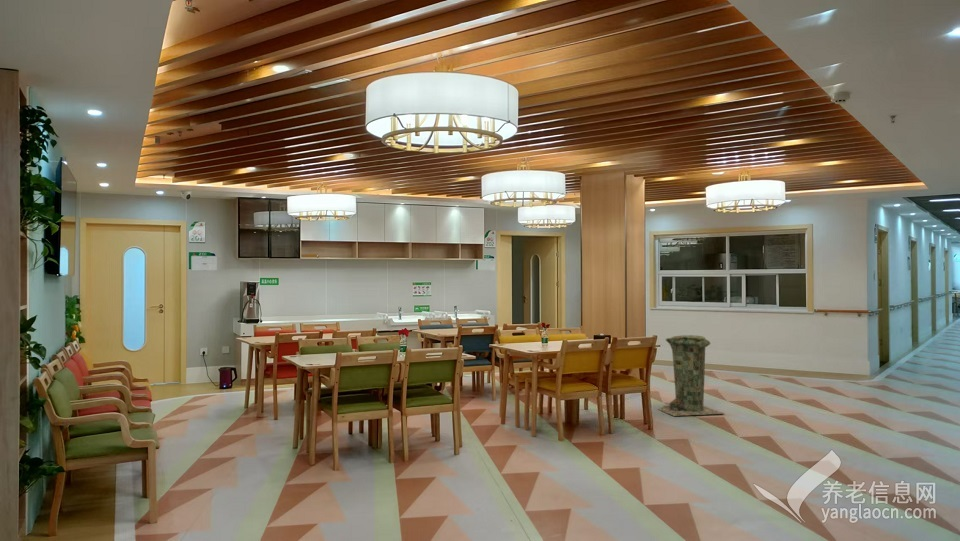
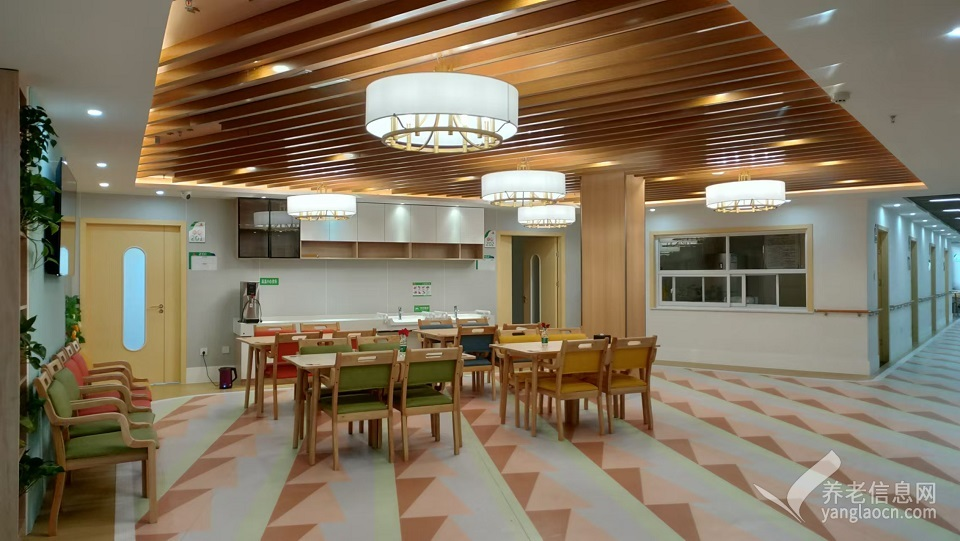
- trash can (685, 373)
